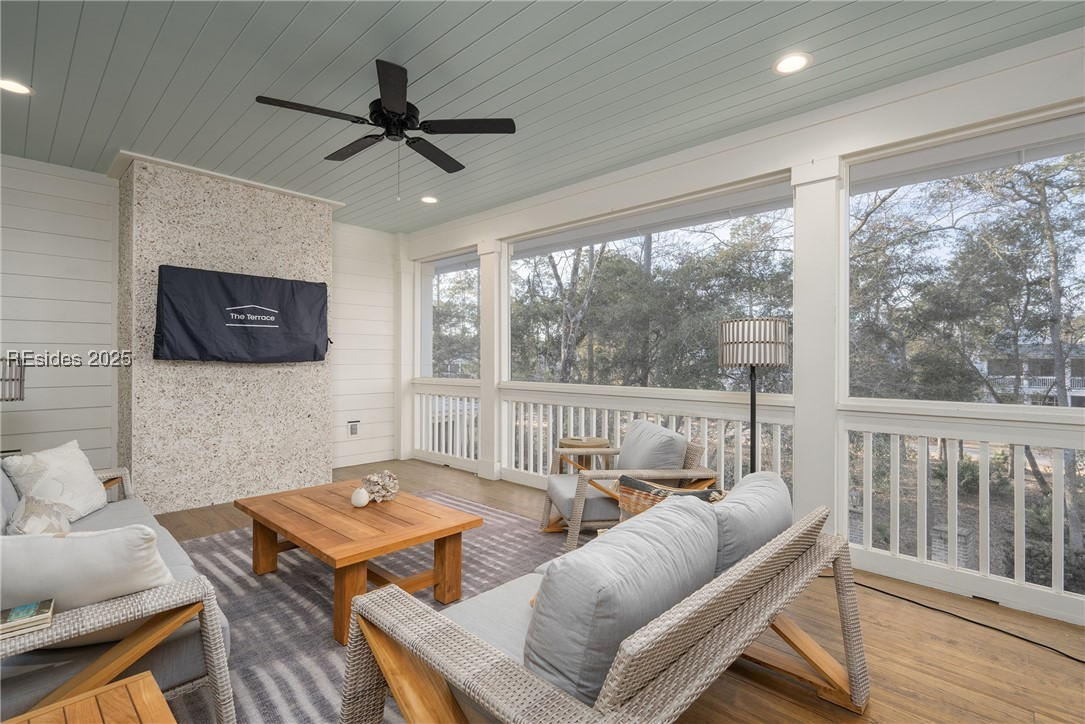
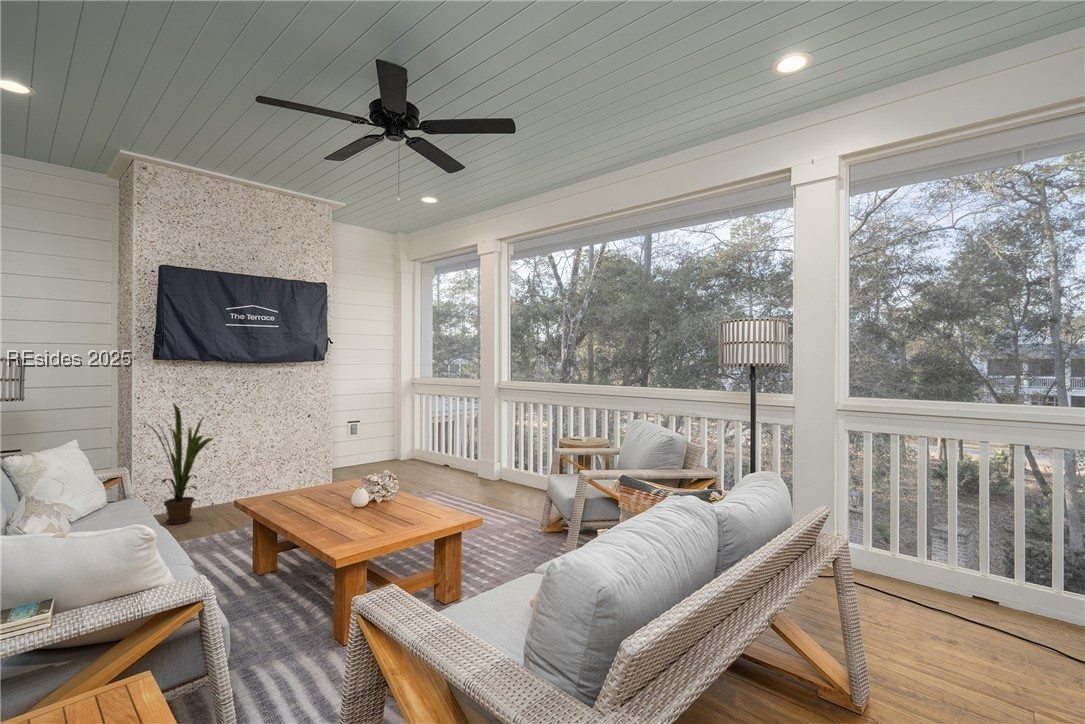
+ house plant (175, 462)
